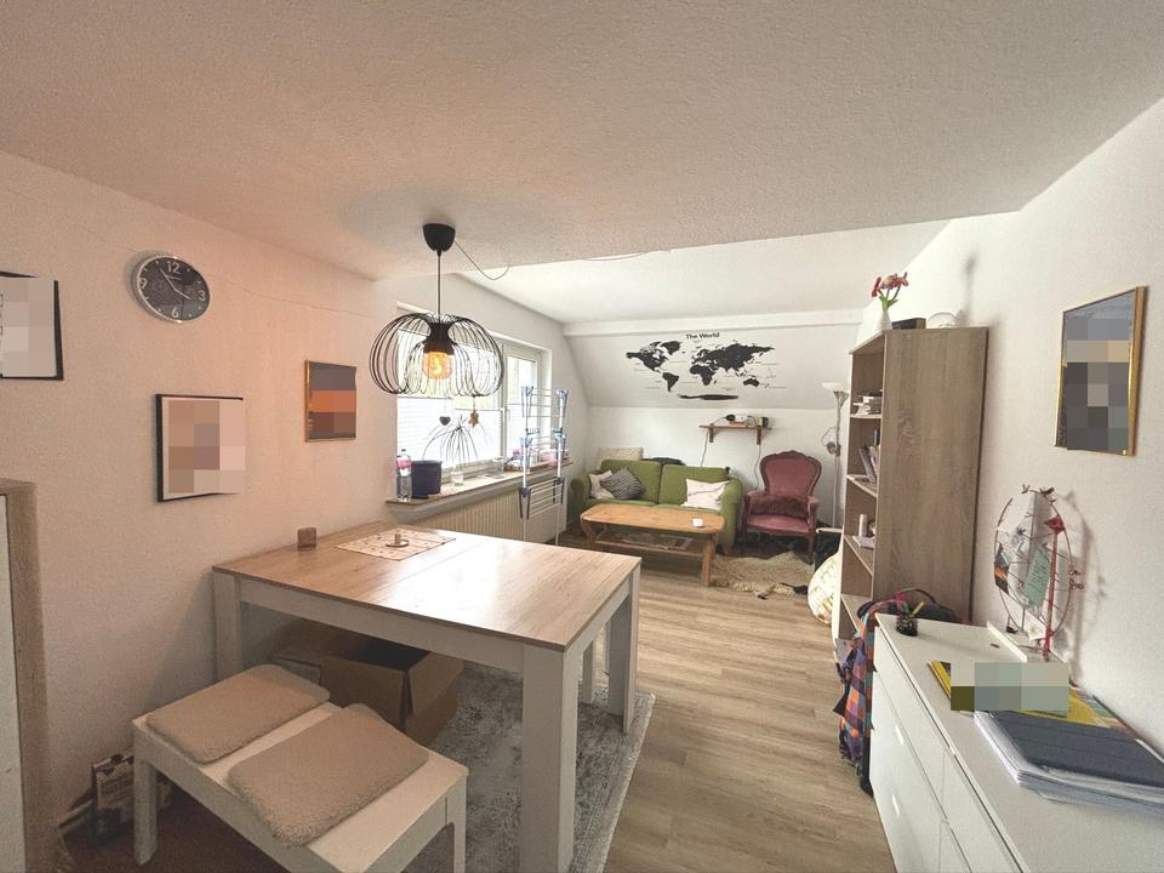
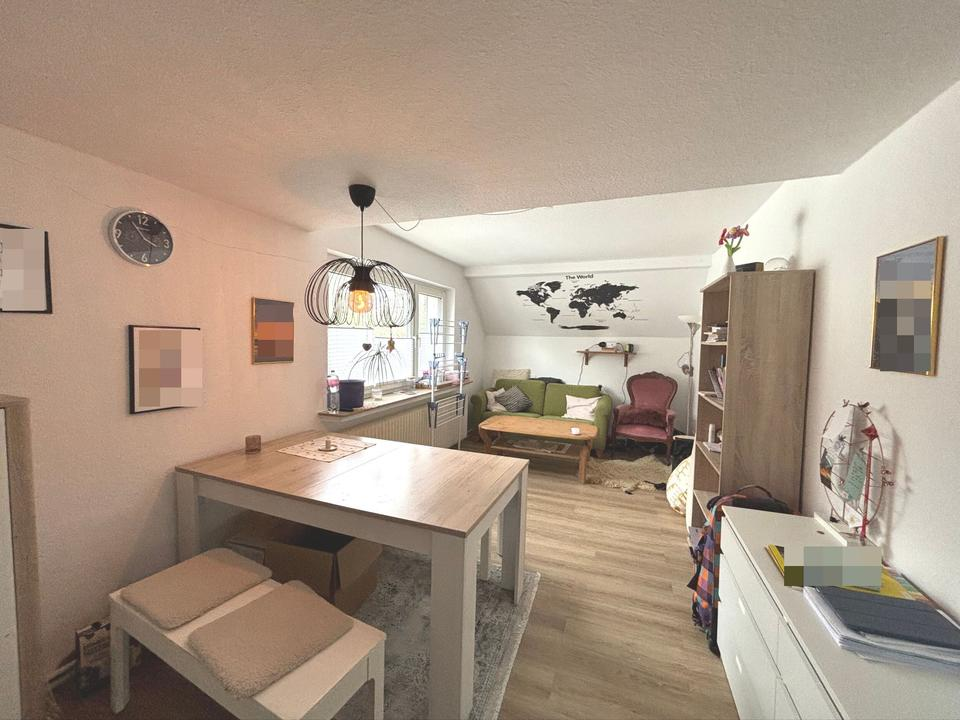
- pen holder (906, 612)
